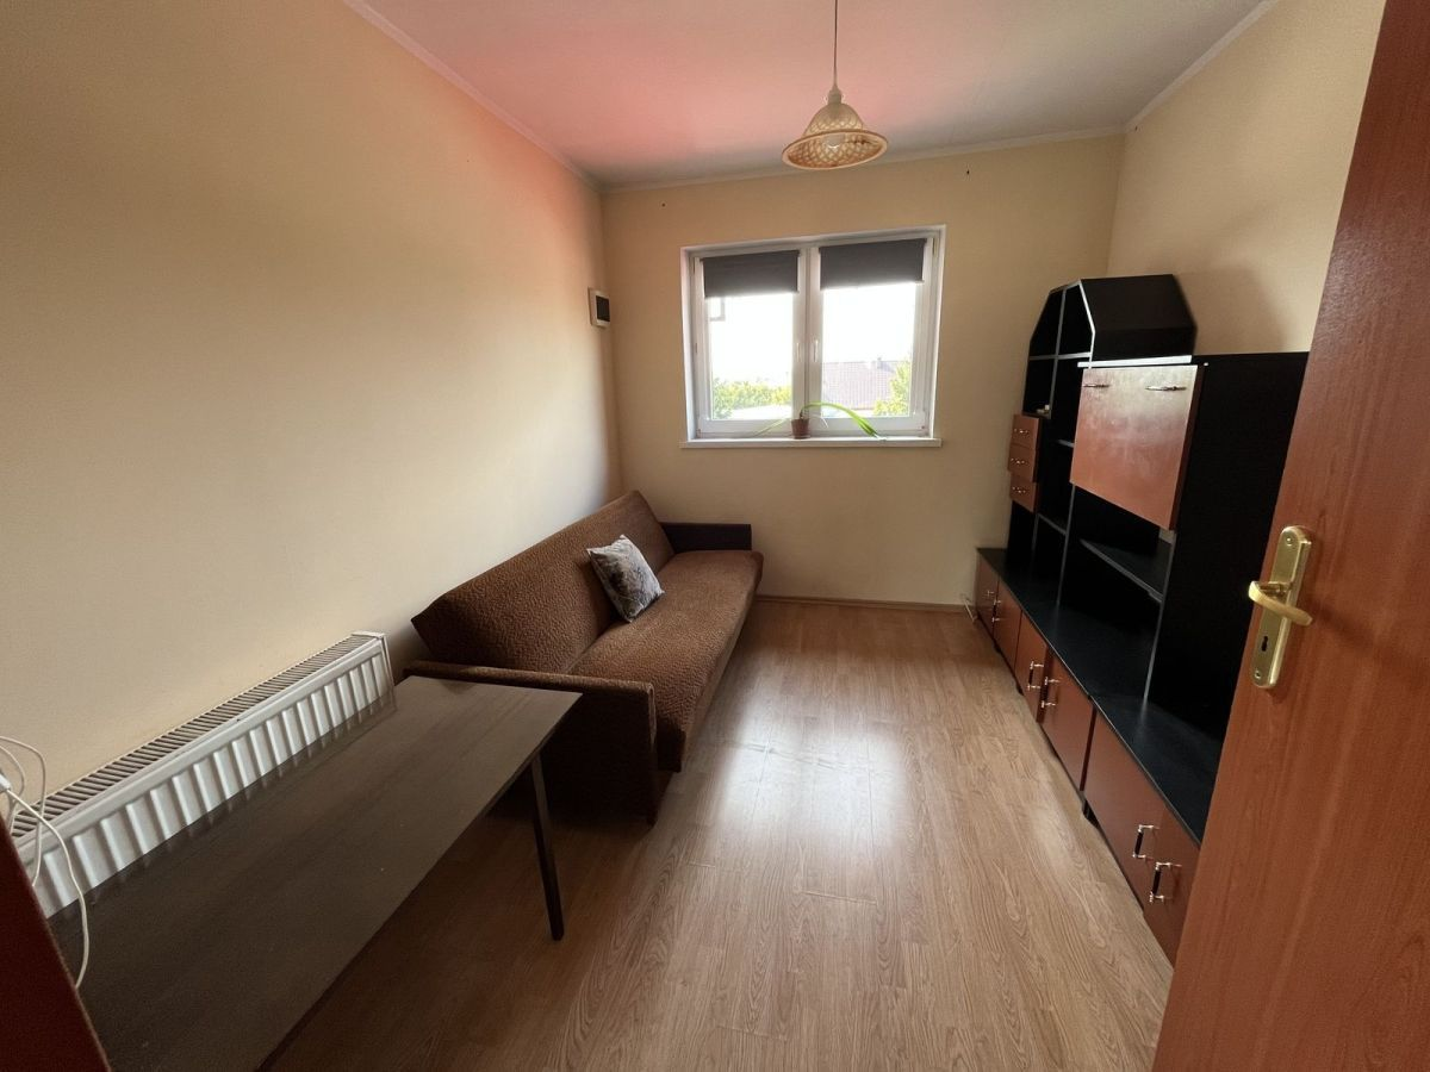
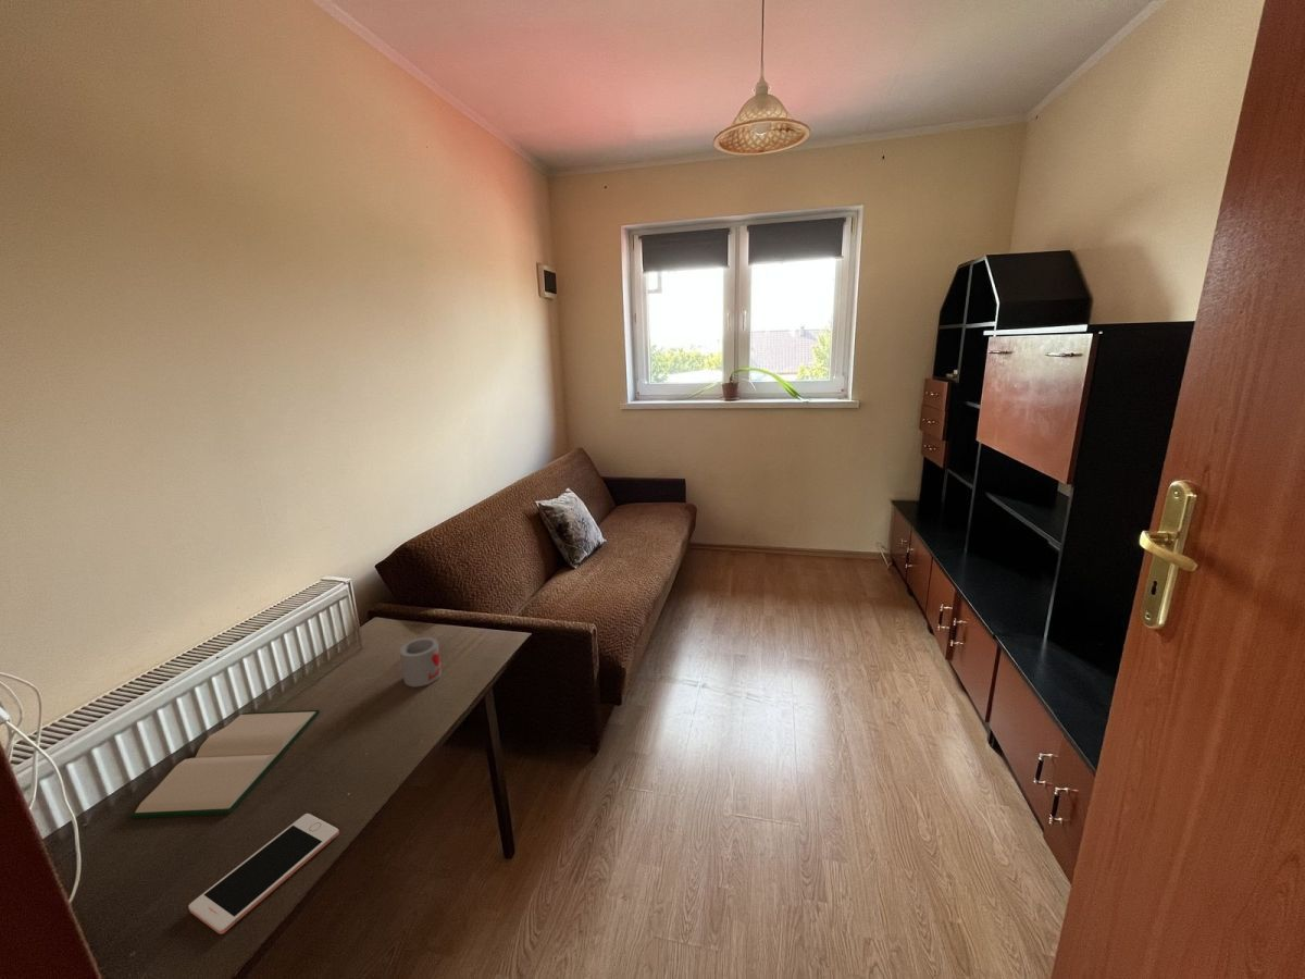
+ cell phone (269, 867)
+ mug (423, 658)
+ hardback book (236, 753)
